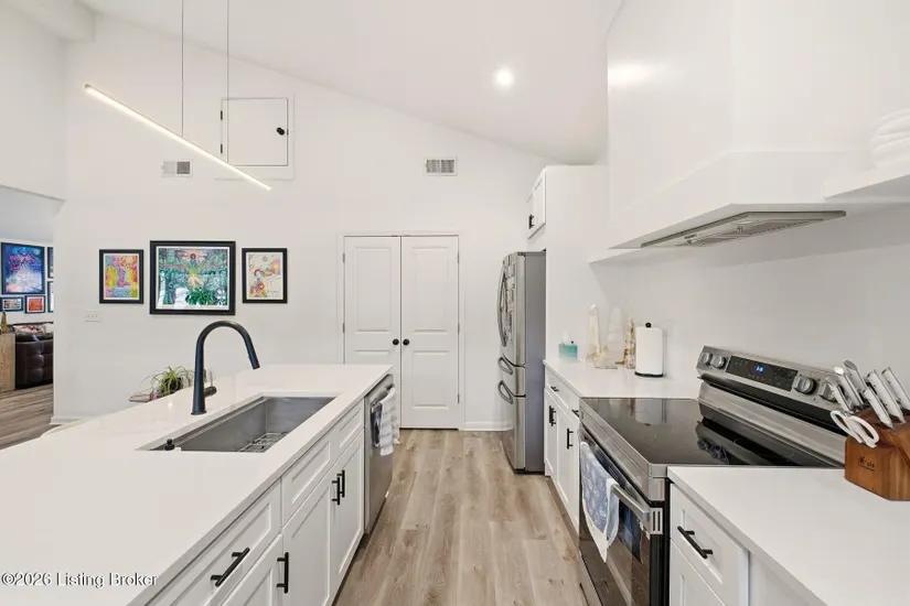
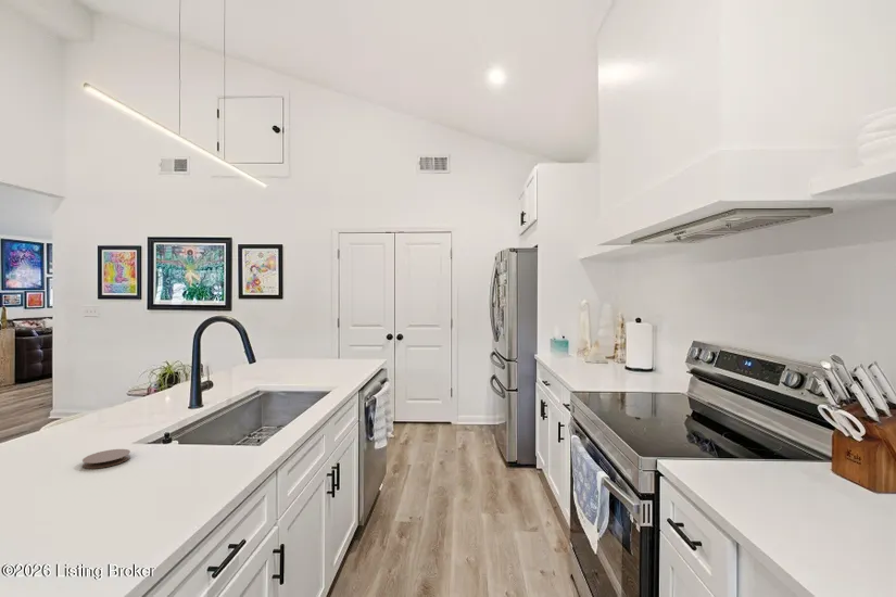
+ coaster (106, 458)
